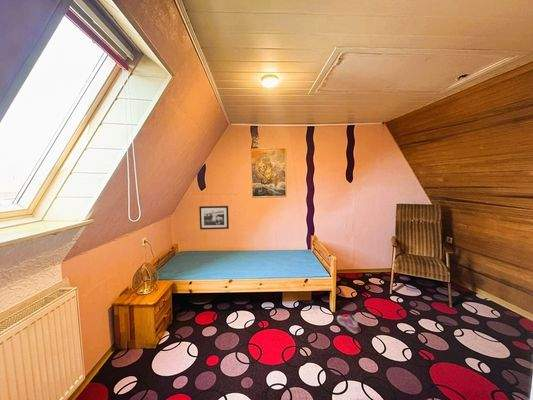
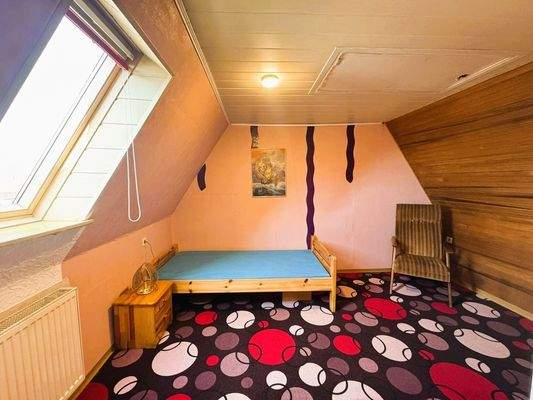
- picture frame (214, 217)
- sneaker (347, 319)
